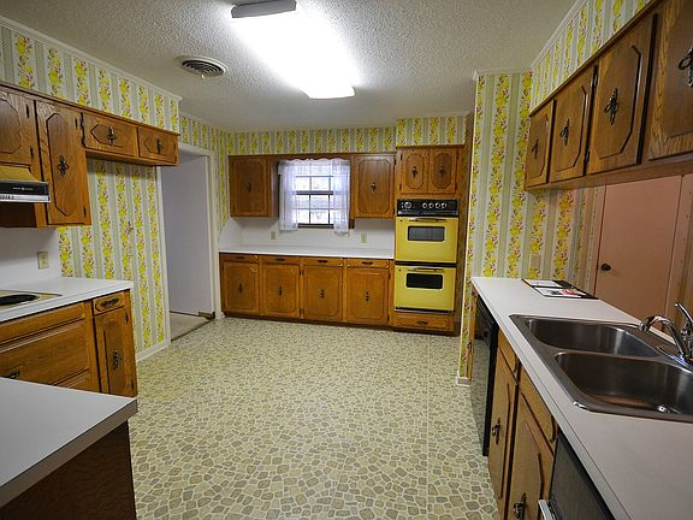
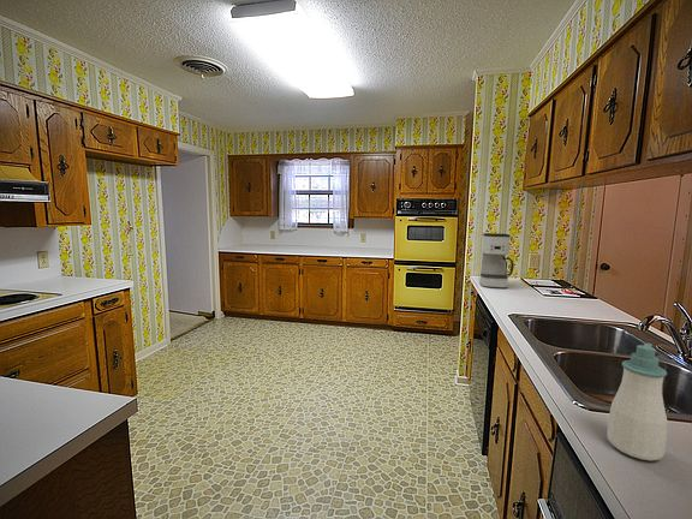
+ soap bottle (639, 398)
+ coffee maker (496, 260)
